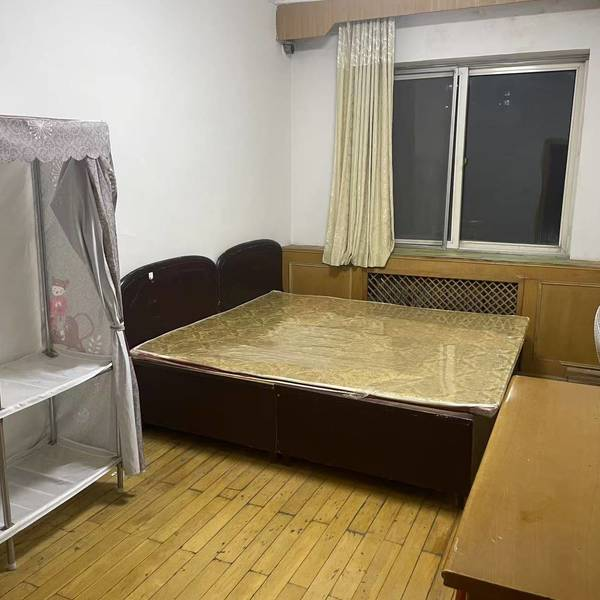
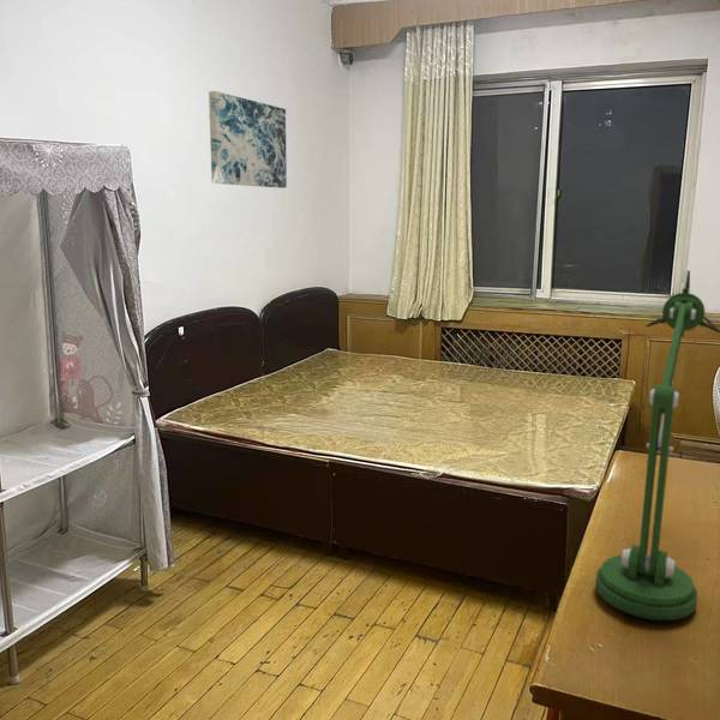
+ wall art (250, 143)
+ desk lamp (667, 422)
